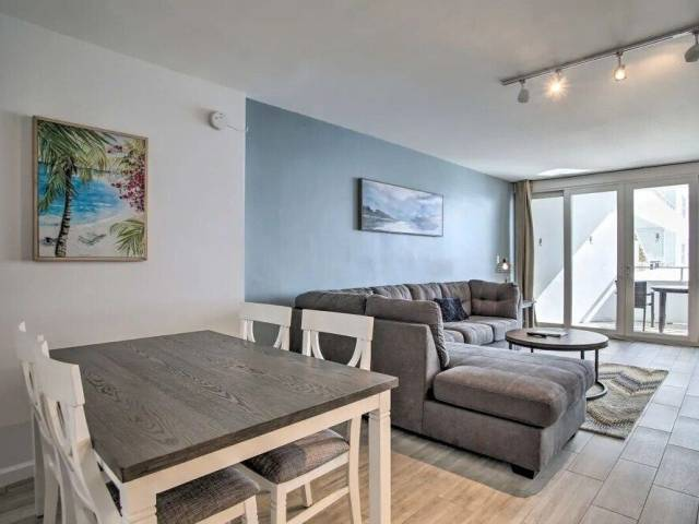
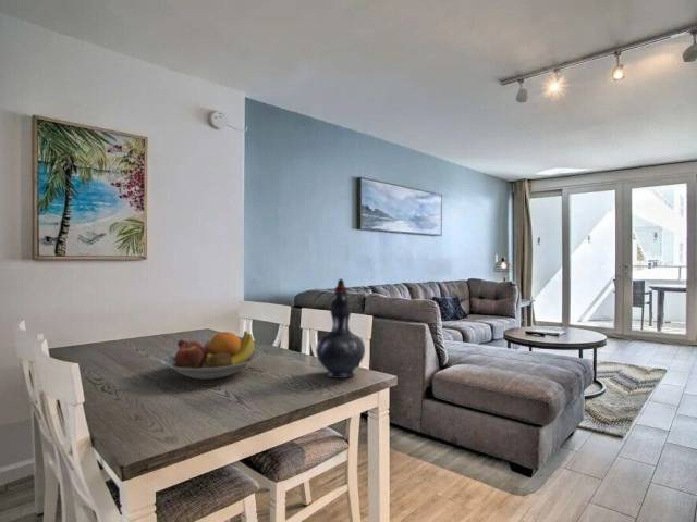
+ fruit bowl (211, 352)
+ decorative vase (340, 326)
